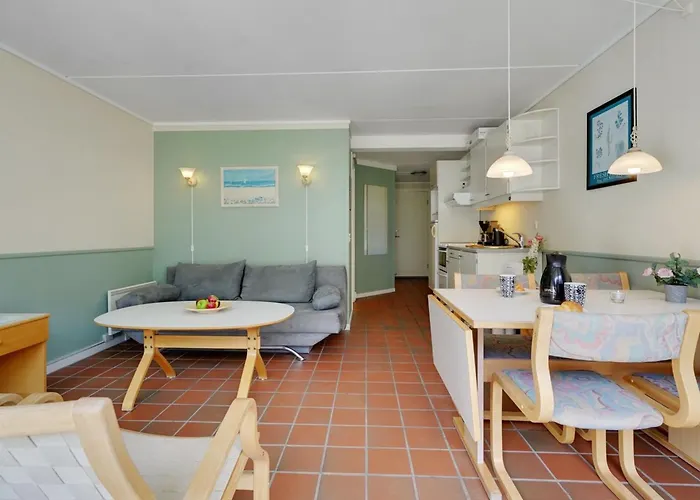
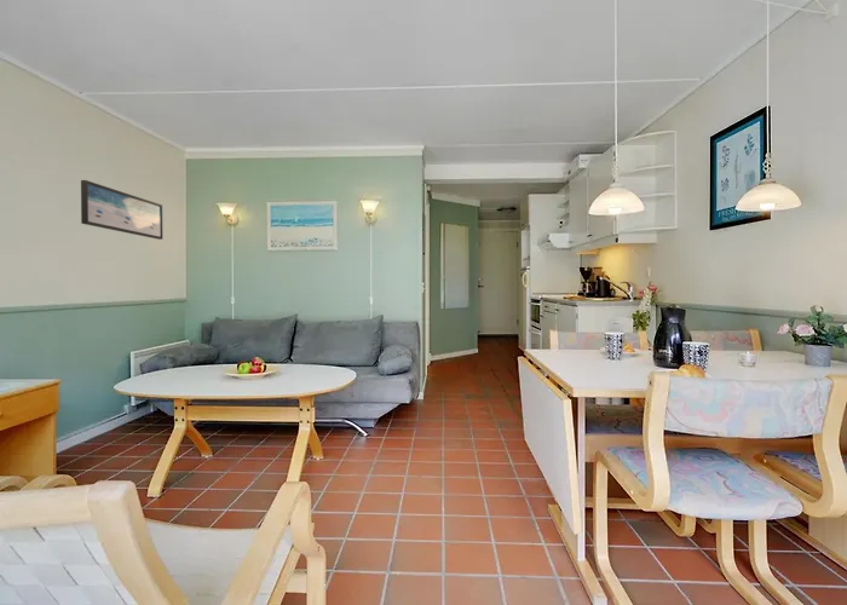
+ wall art (126, 213)
